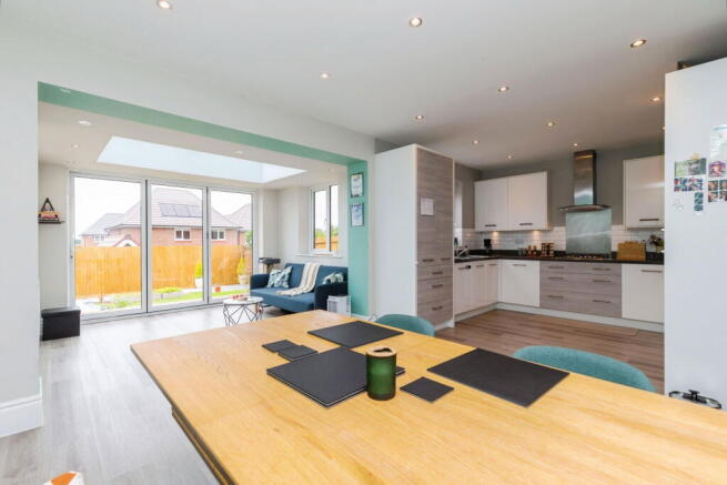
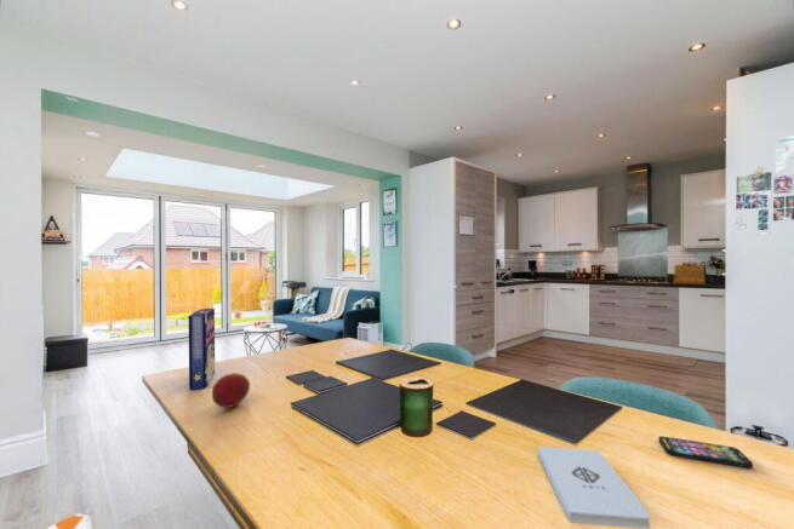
+ fruit (232, 389)
+ cereal box (202, 345)
+ smartphone (702, 450)
+ notepad (585, 481)
